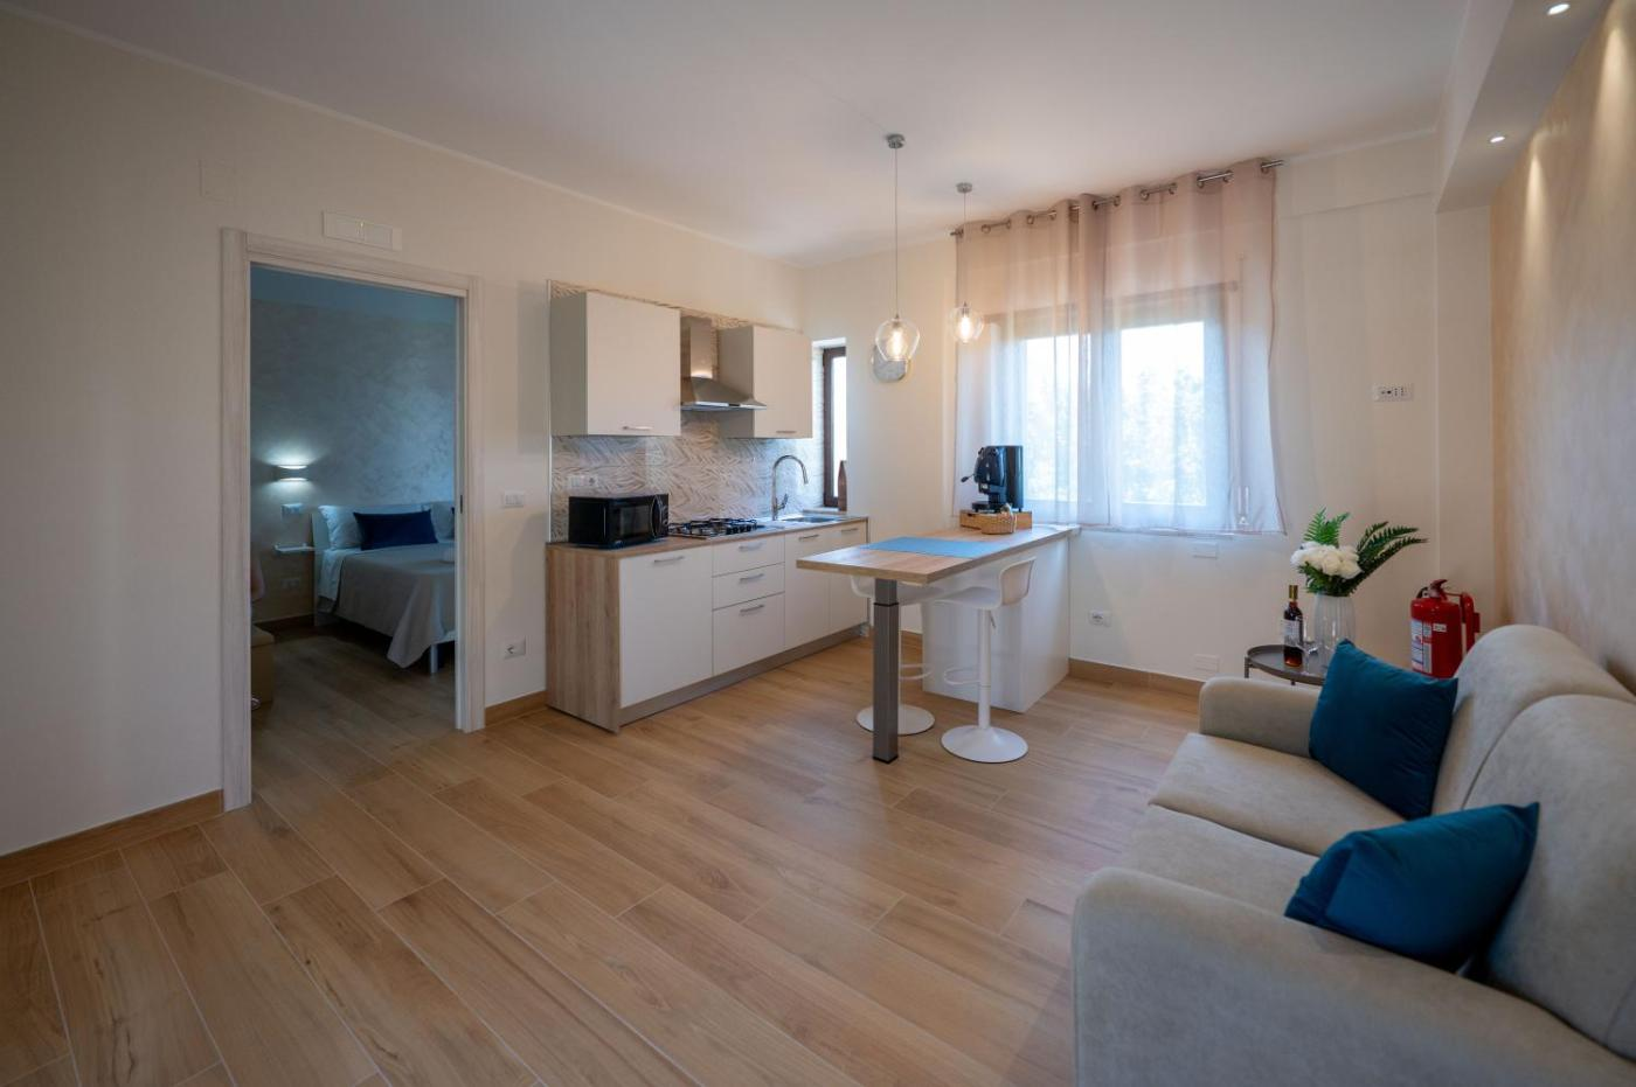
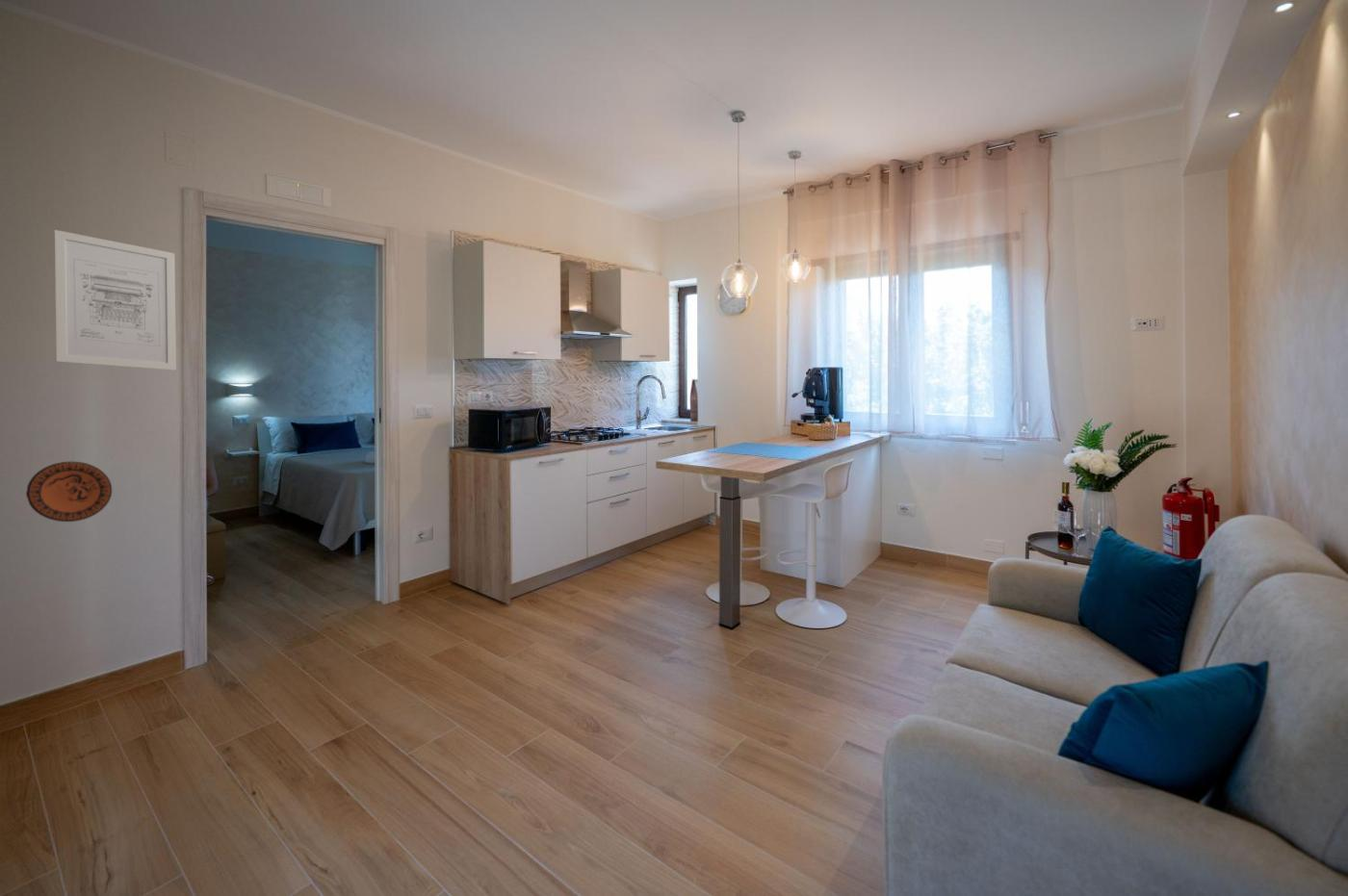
+ decorative plate (70, 491)
+ wall art (118, 304)
